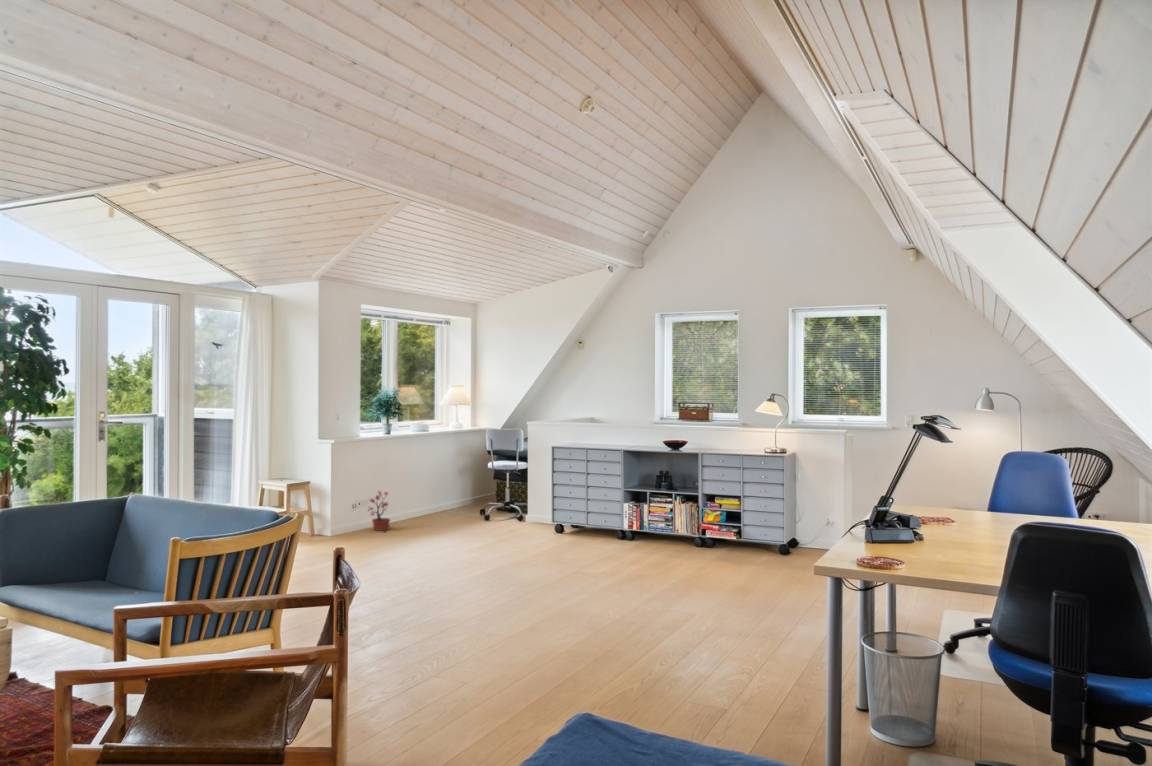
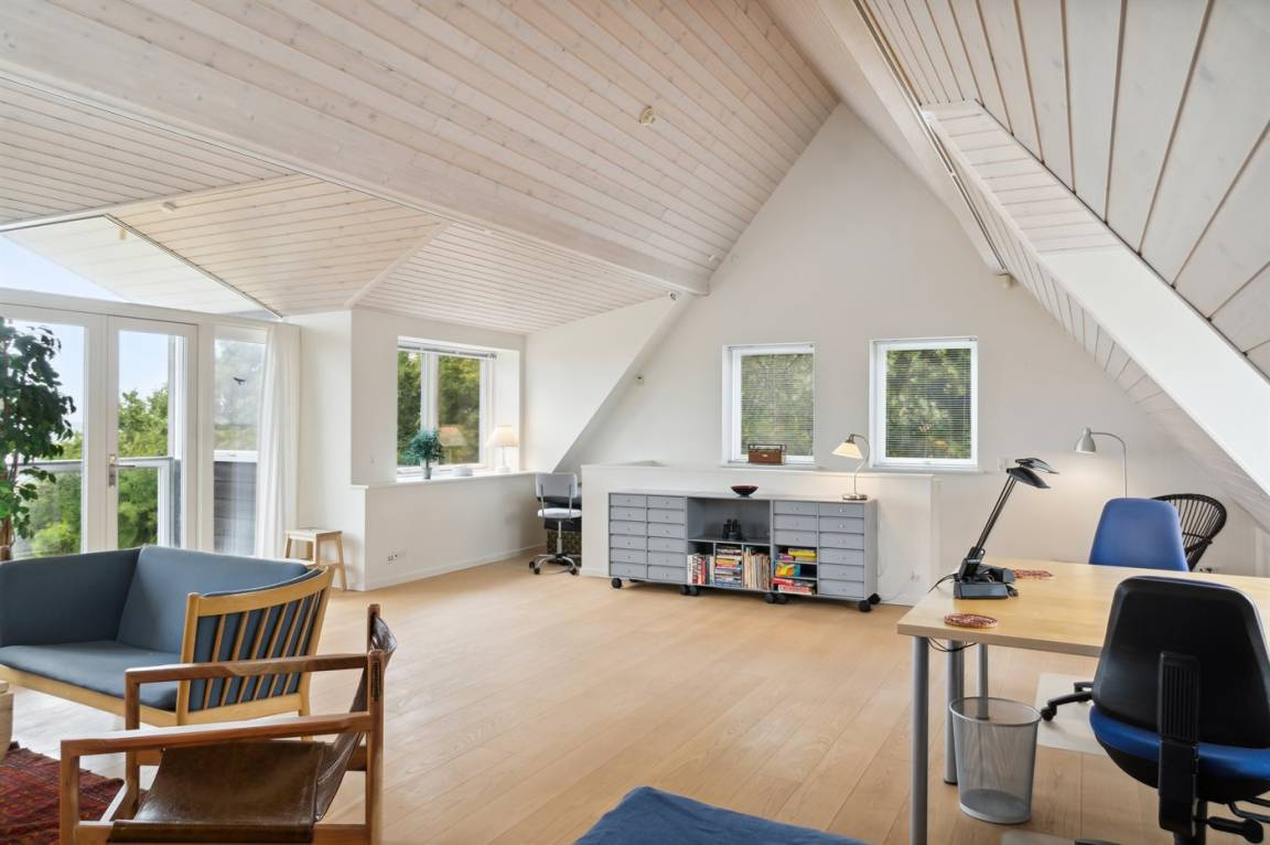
- potted plant (382, 510)
